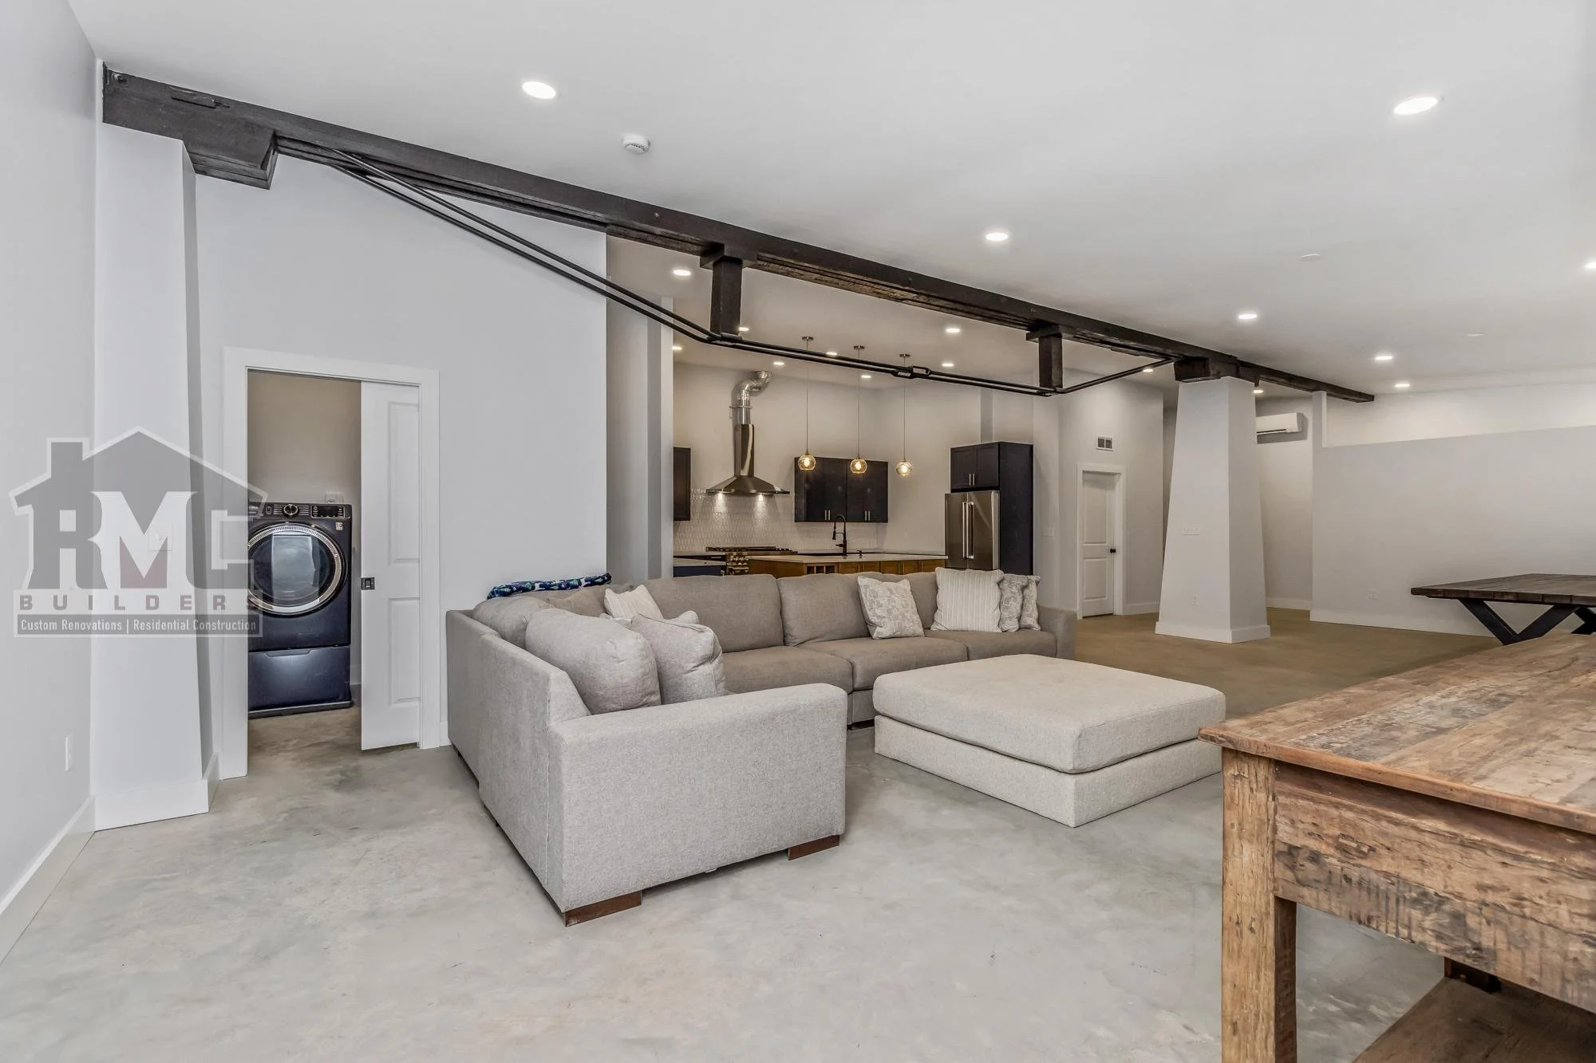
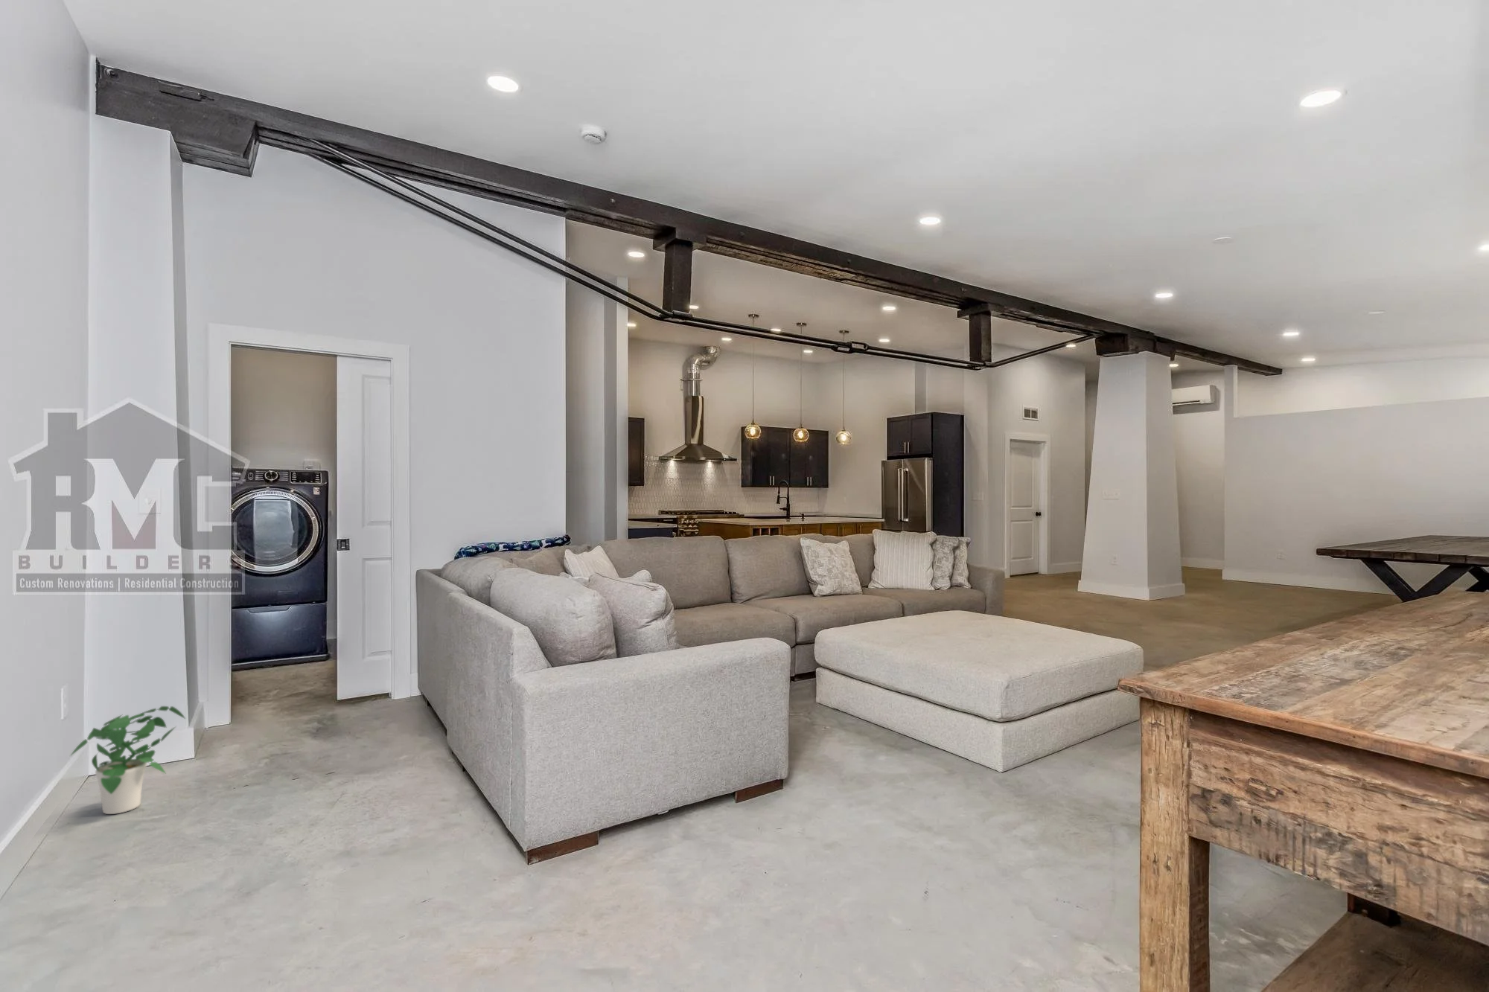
+ potted plant (131, 757)
